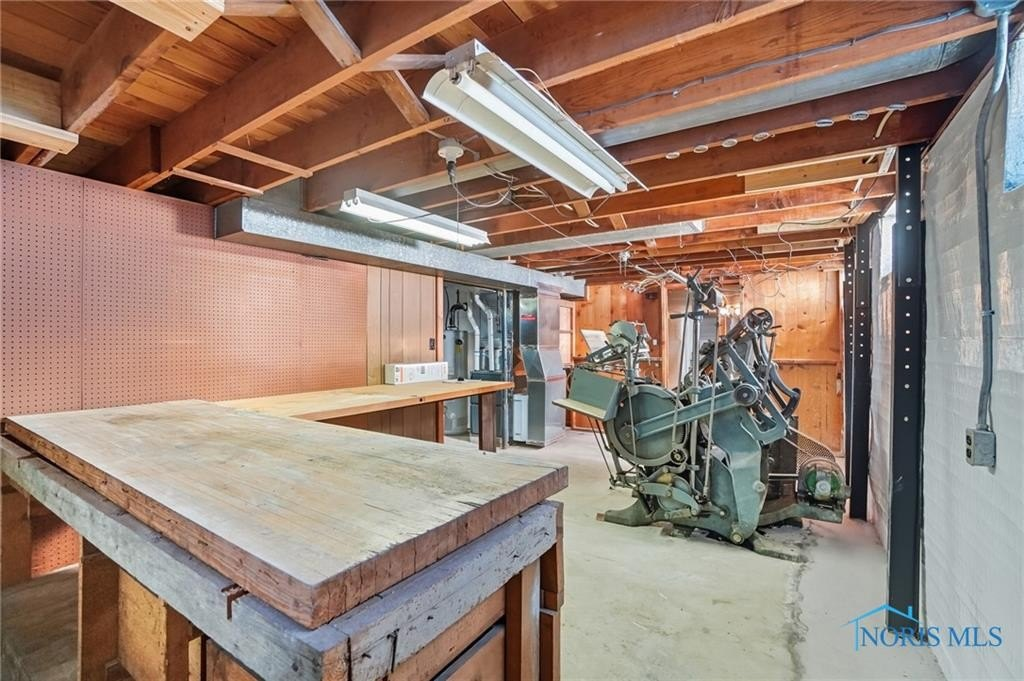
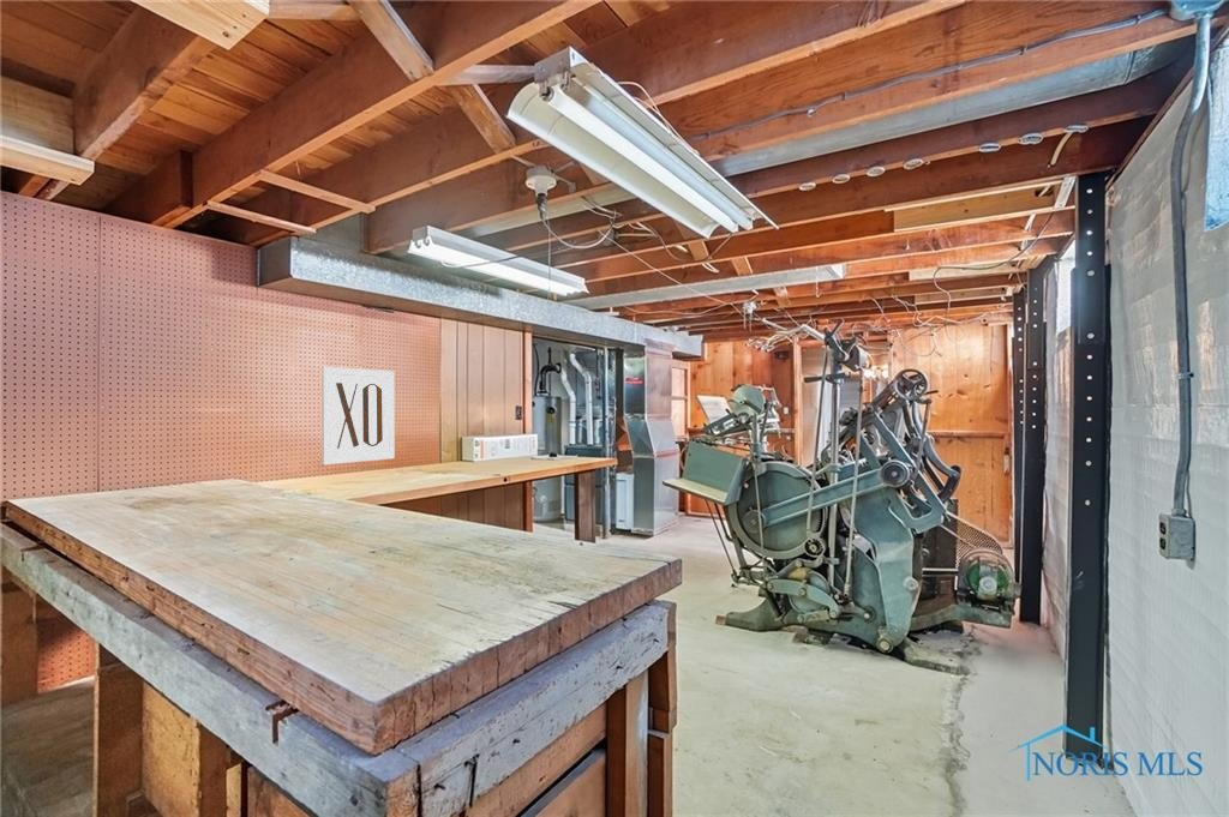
+ wall art (360, 415)
